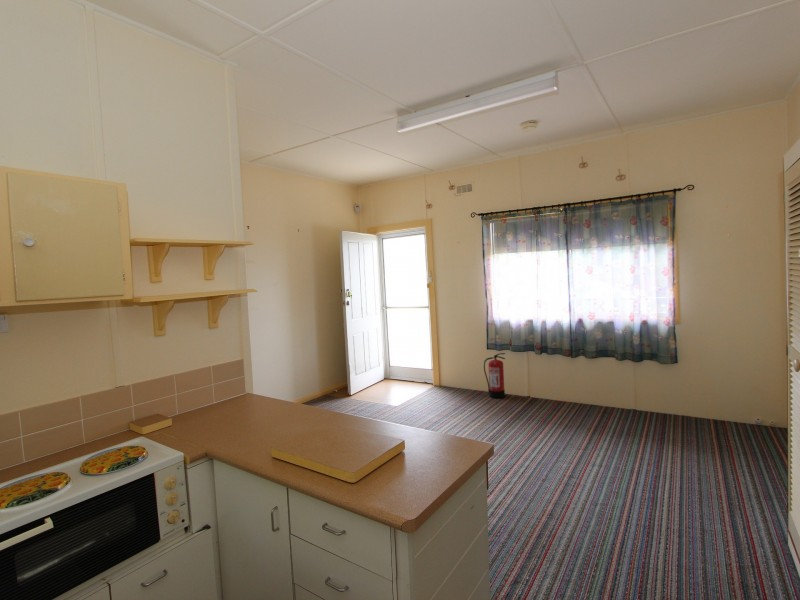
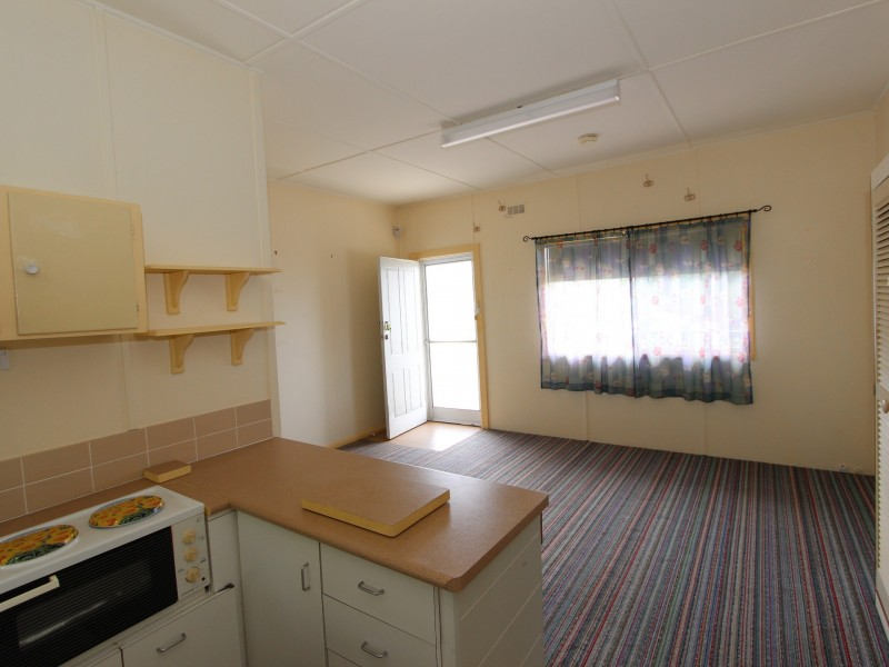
- fire extinguisher (494, 374)
